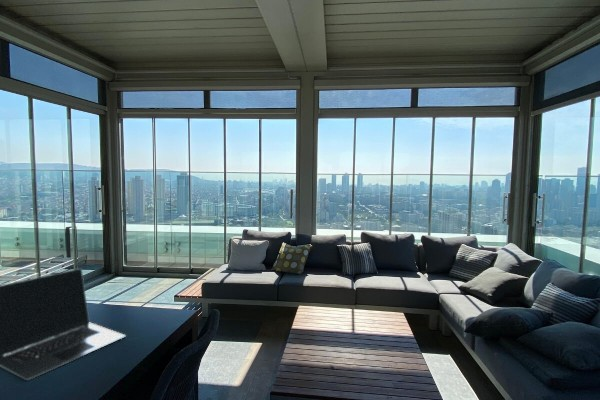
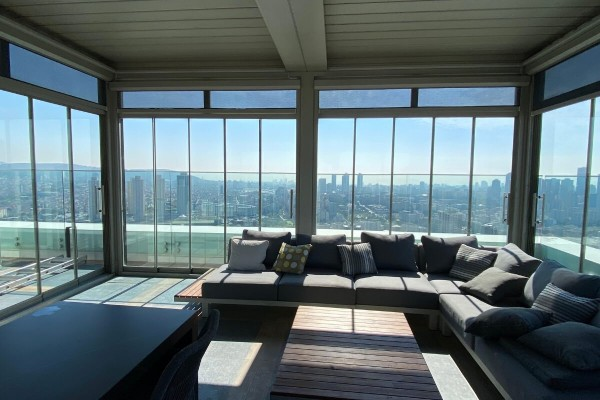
- laptop (58, 314)
